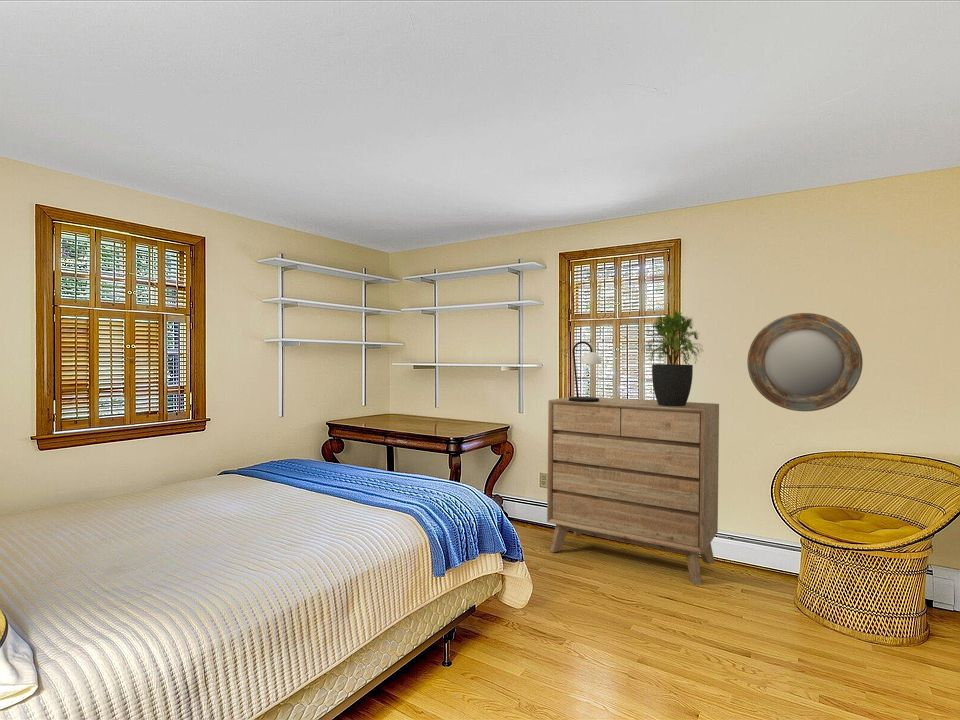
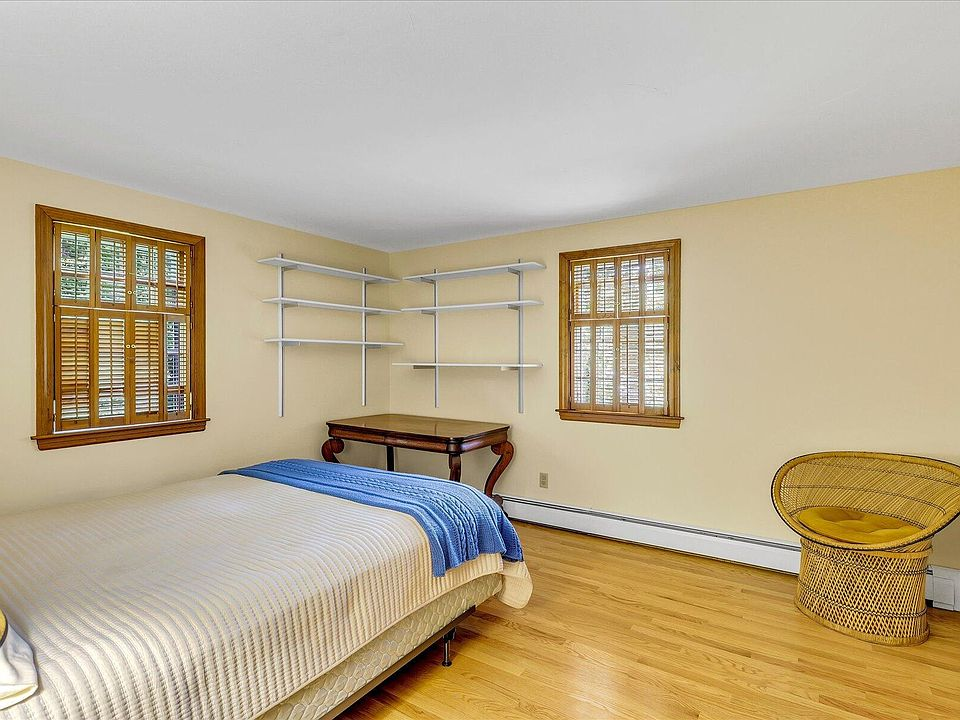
- home mirror (802, 362)
- potted plant (674, 356)
- table lamp (584, 363)
- dresser (630, 479)
